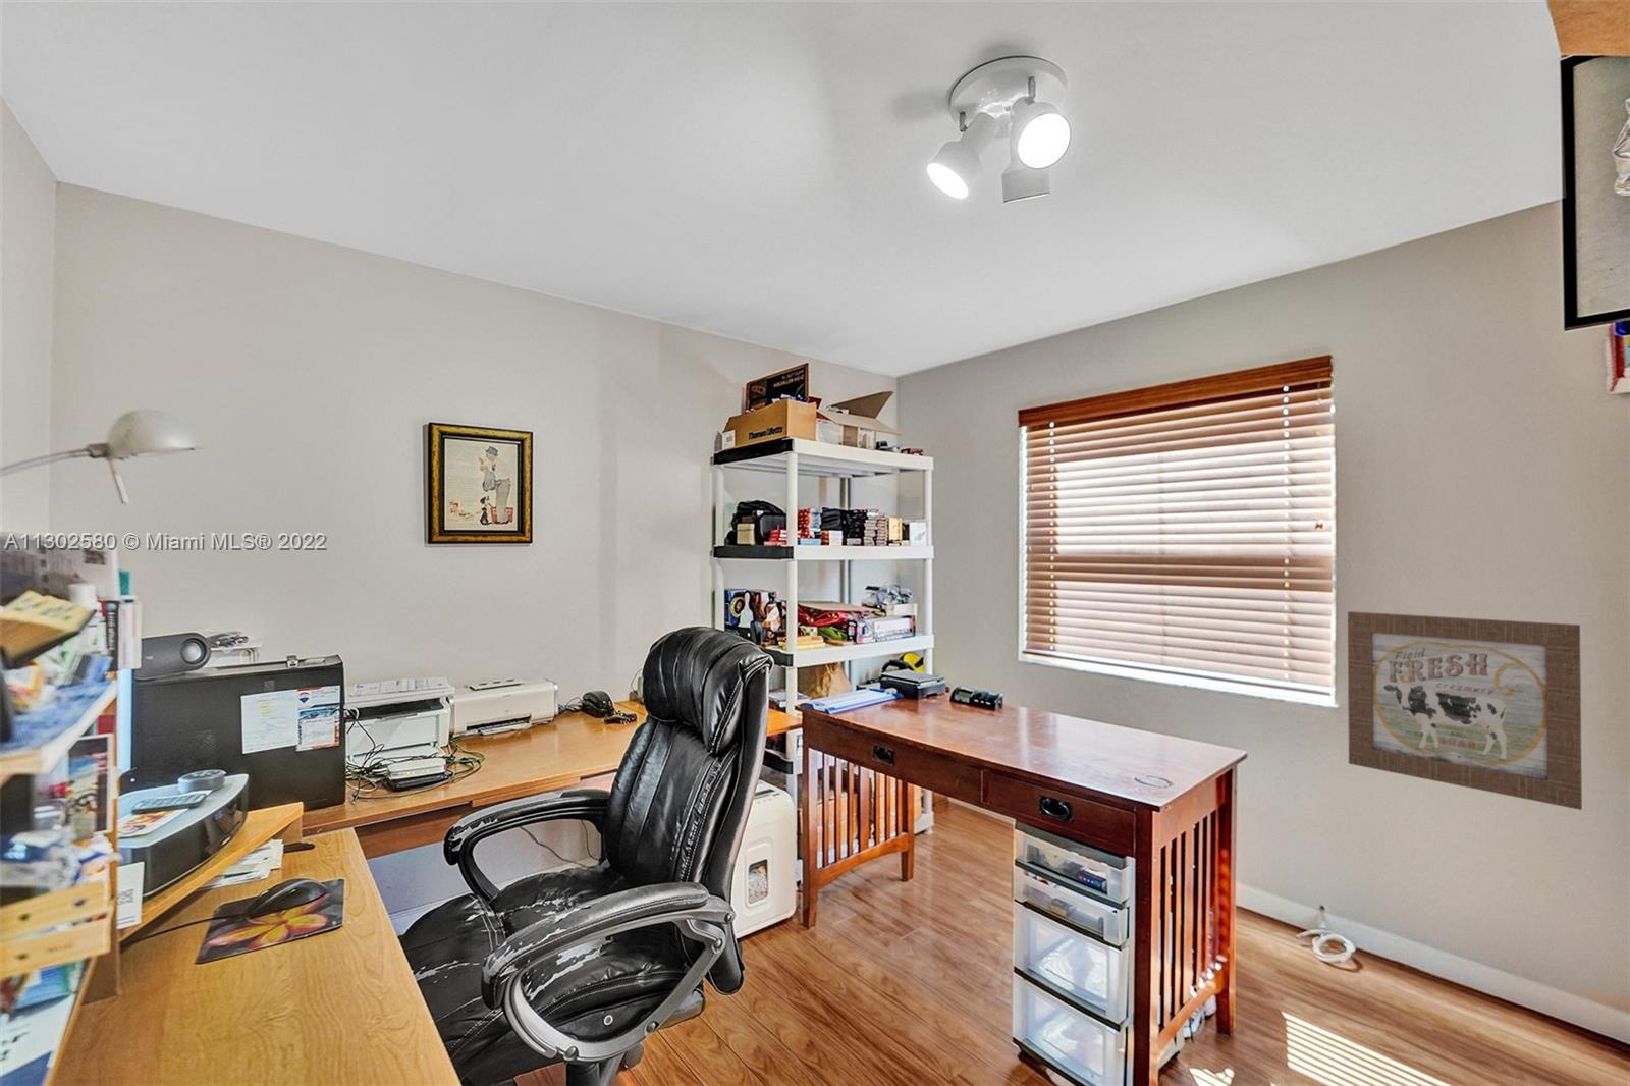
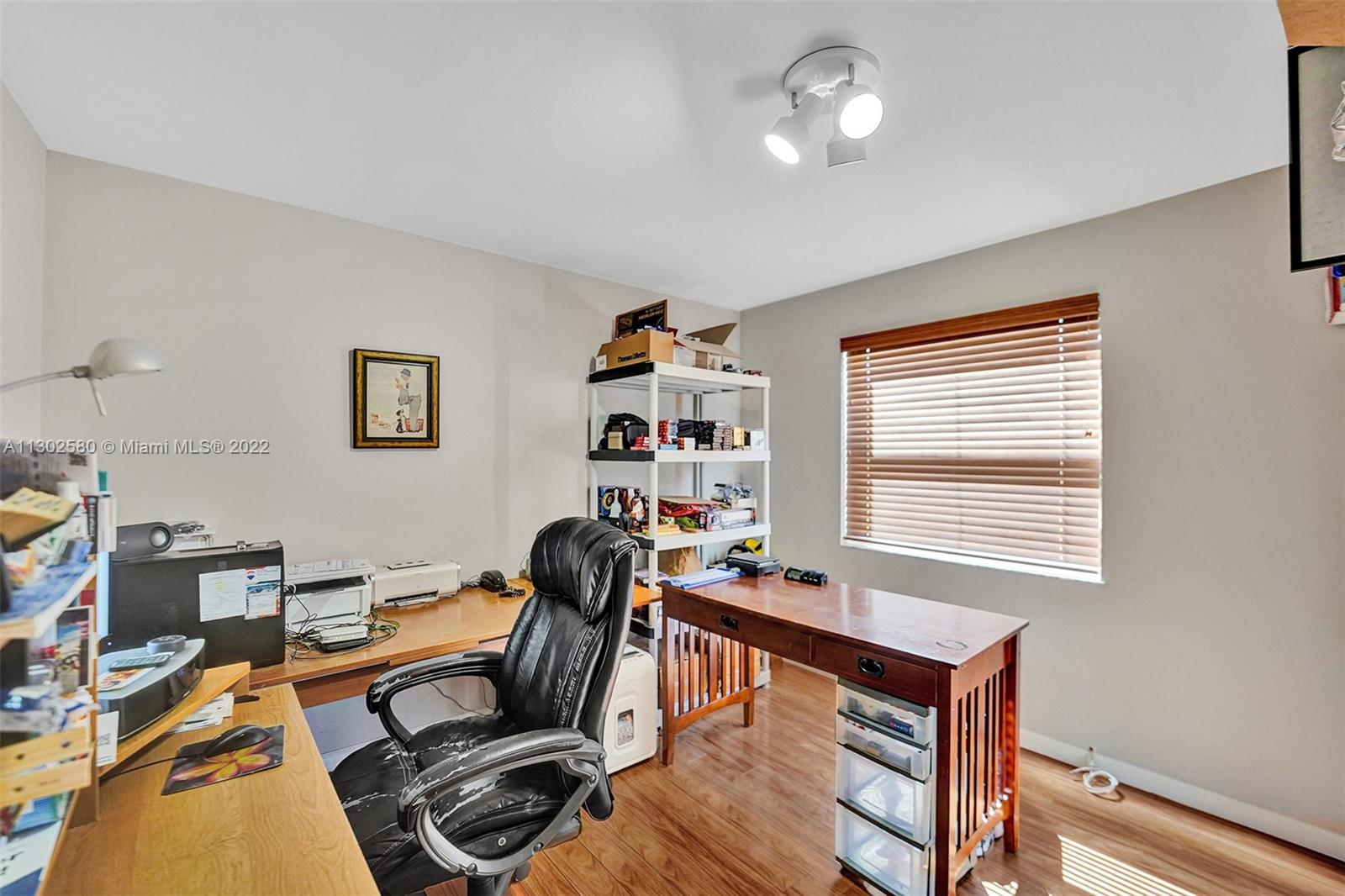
- wall art (1454, 699)
